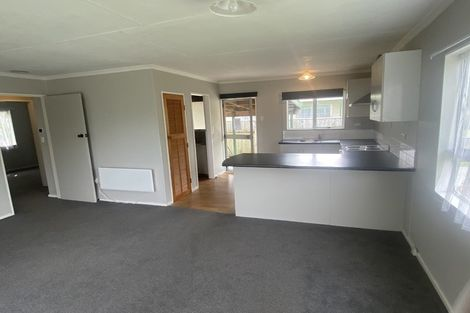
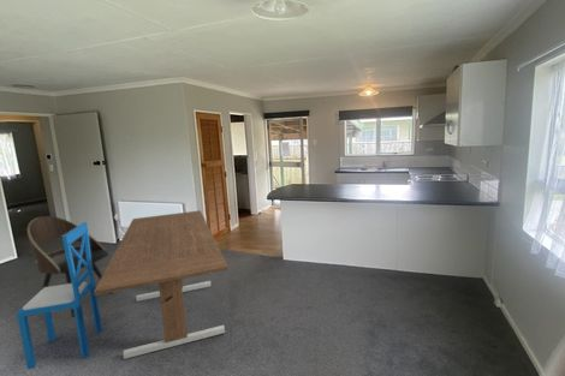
+ dining chair (60, 291)
+ dining table (171, 275)
+ dining chair (66, 261)
